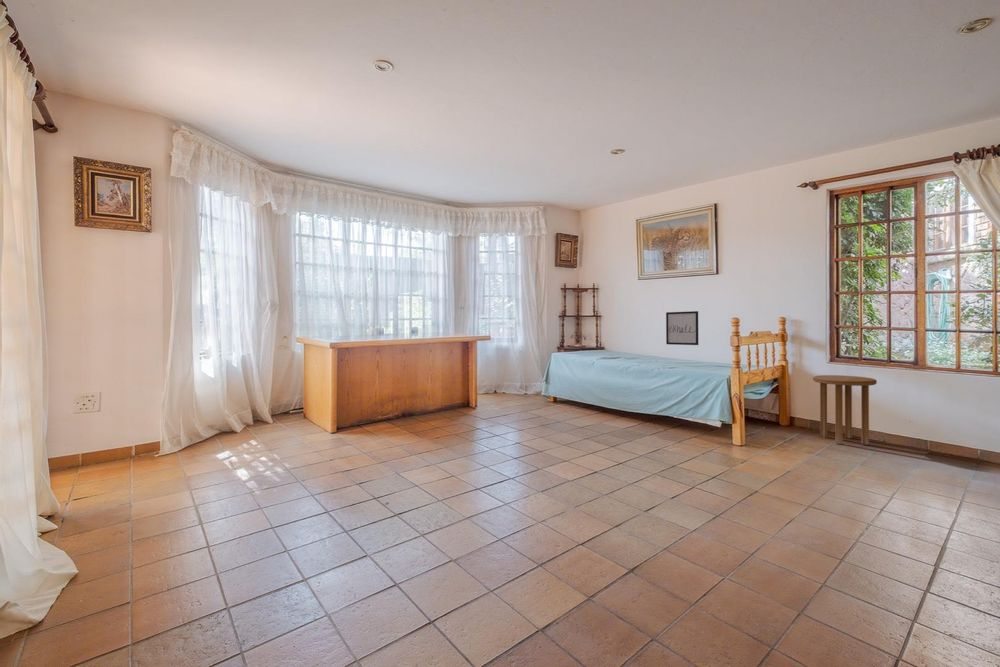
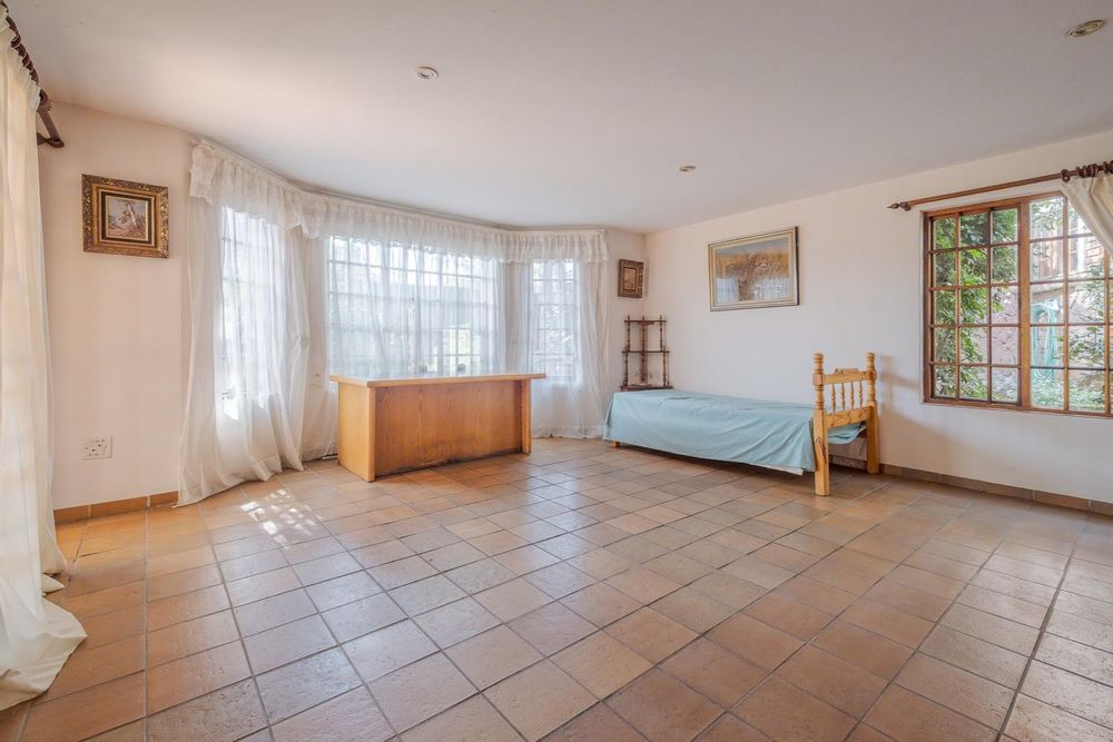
- side table (842, 409)
- wall art (681, 328)
